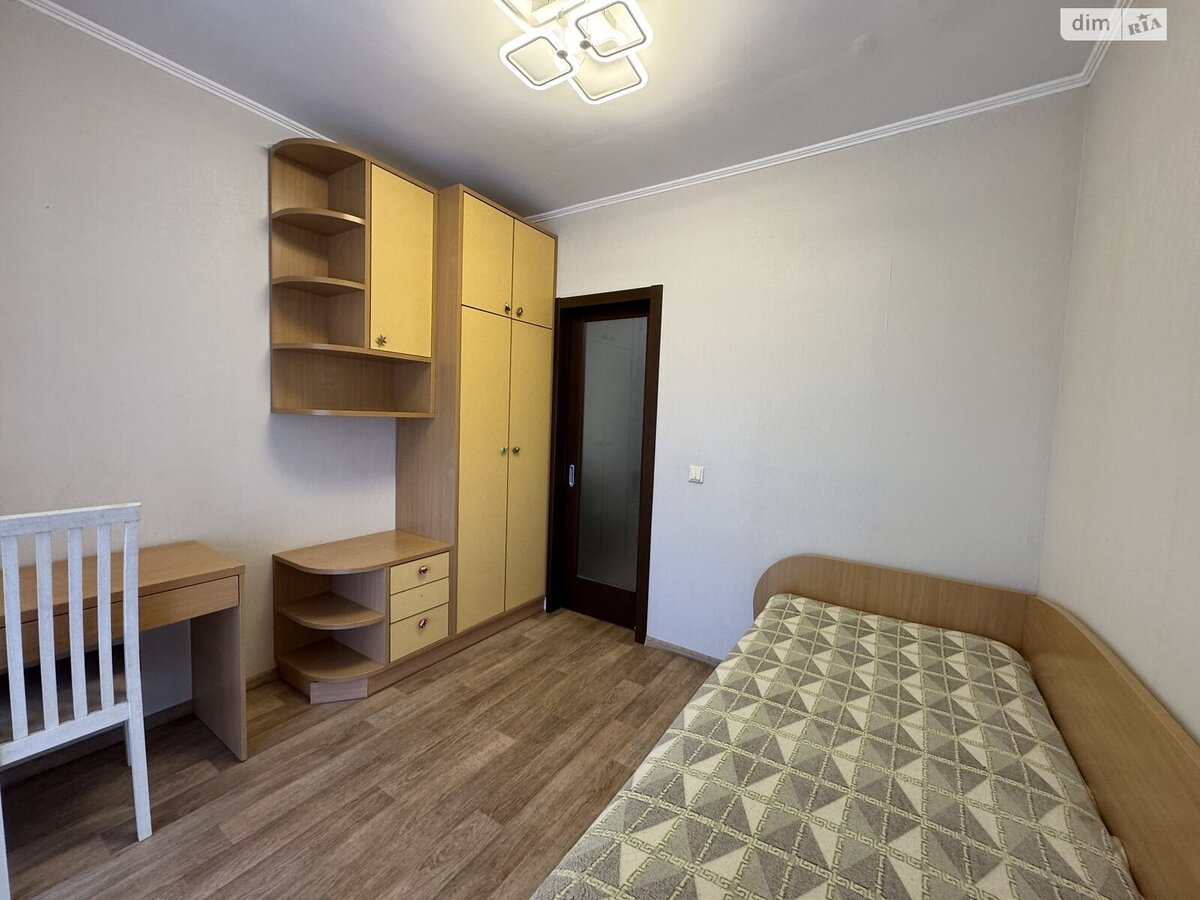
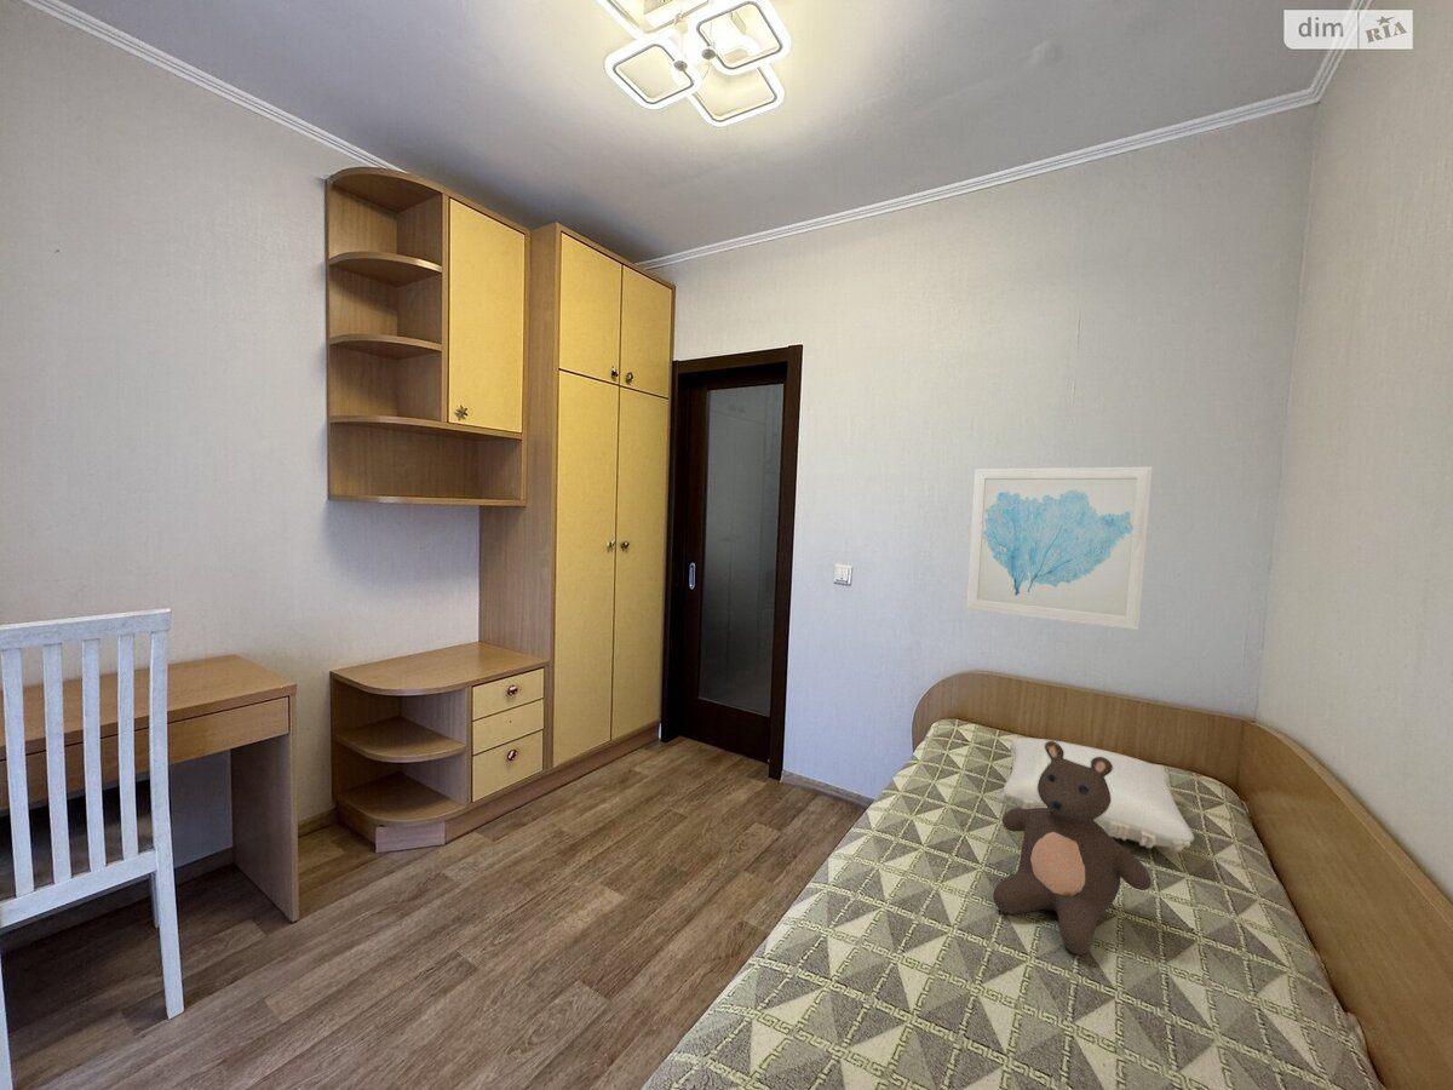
+ teddy bear (1062, 834)
+ pillow (1105, 780)
+ wall art (1051, 544)
